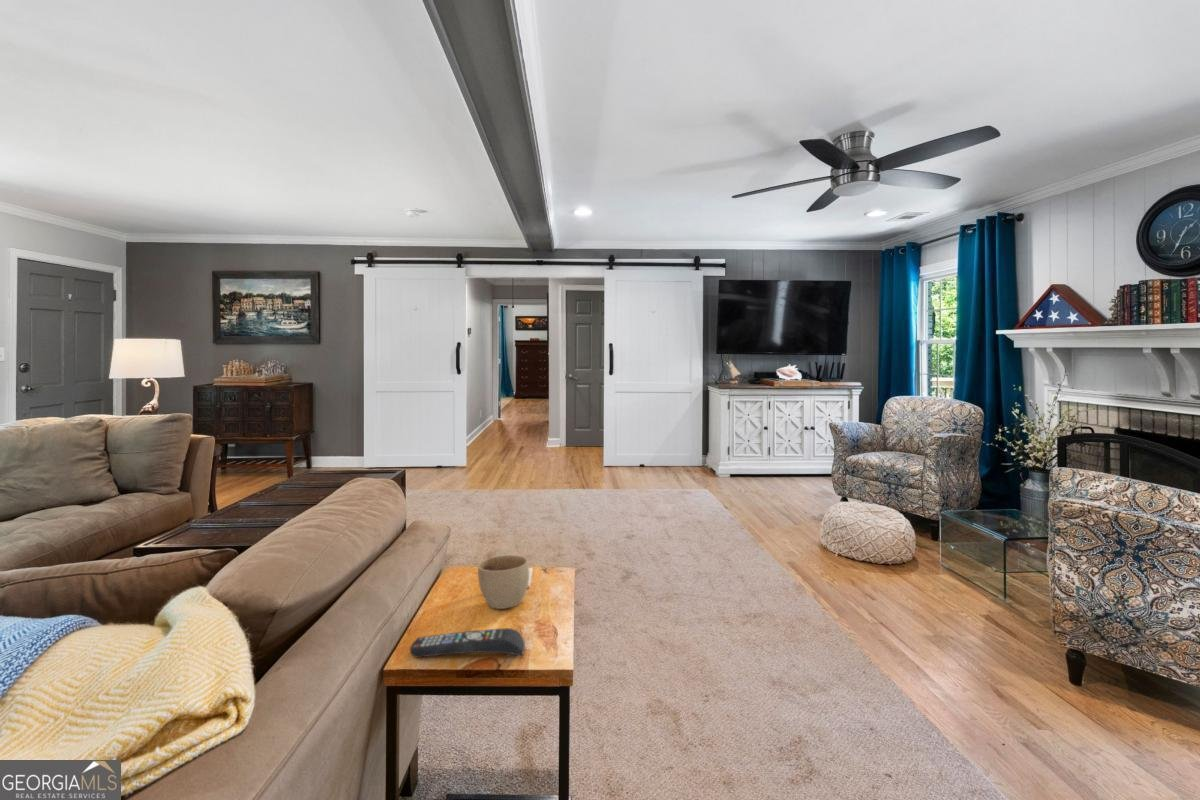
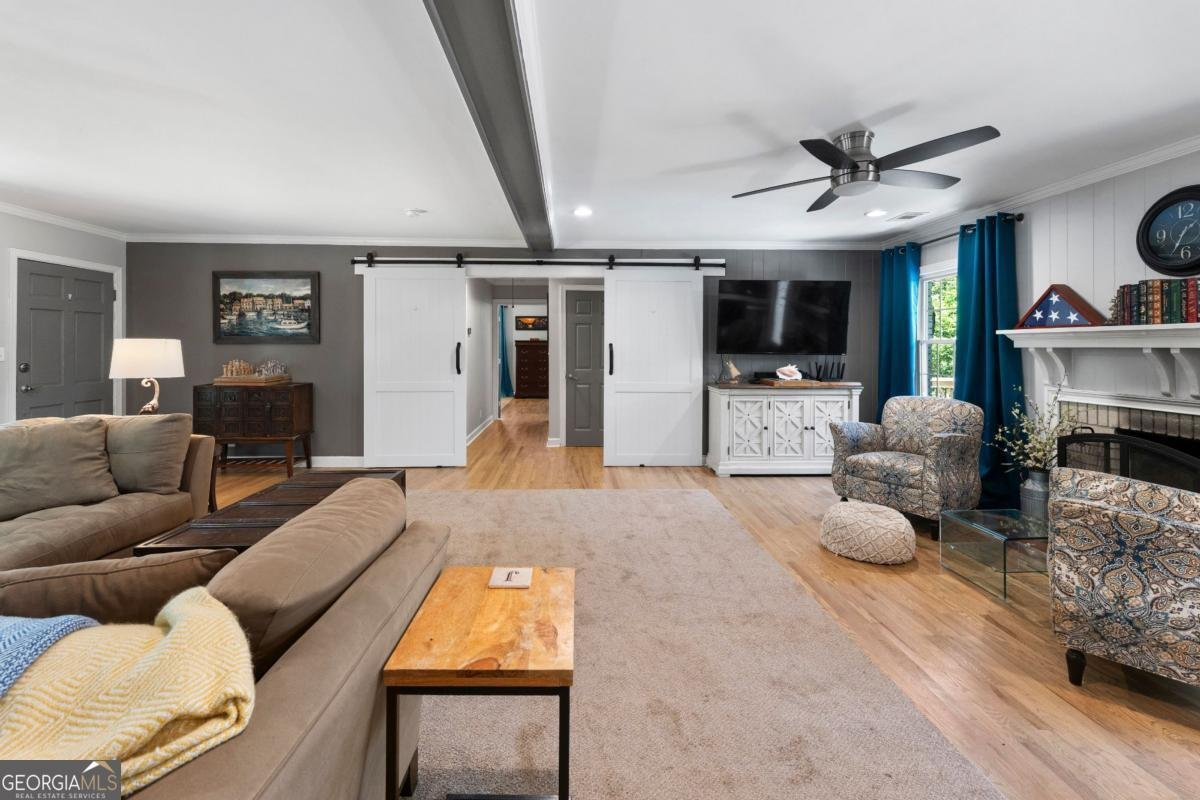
- cup (504, 578)
- remote control (468, 643)
